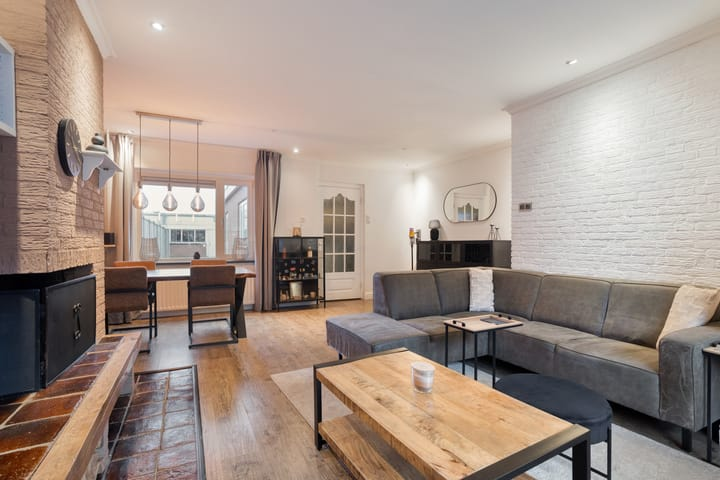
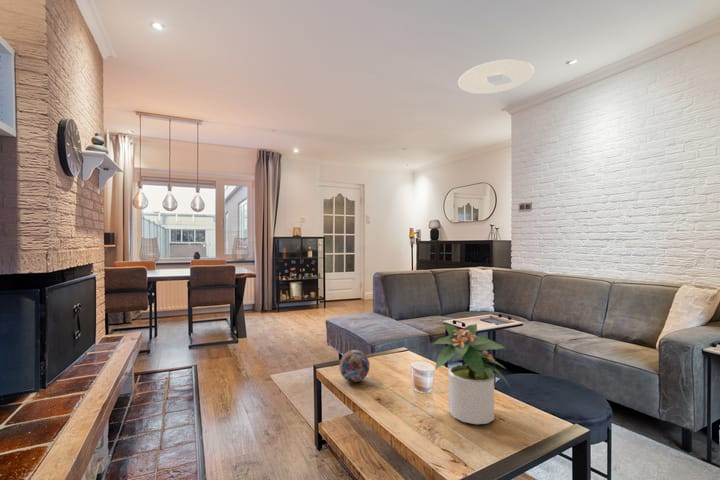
+ potted plant (468, 372)
+ ceiling light (494, 74)
+ decorative orb (354, 365)
